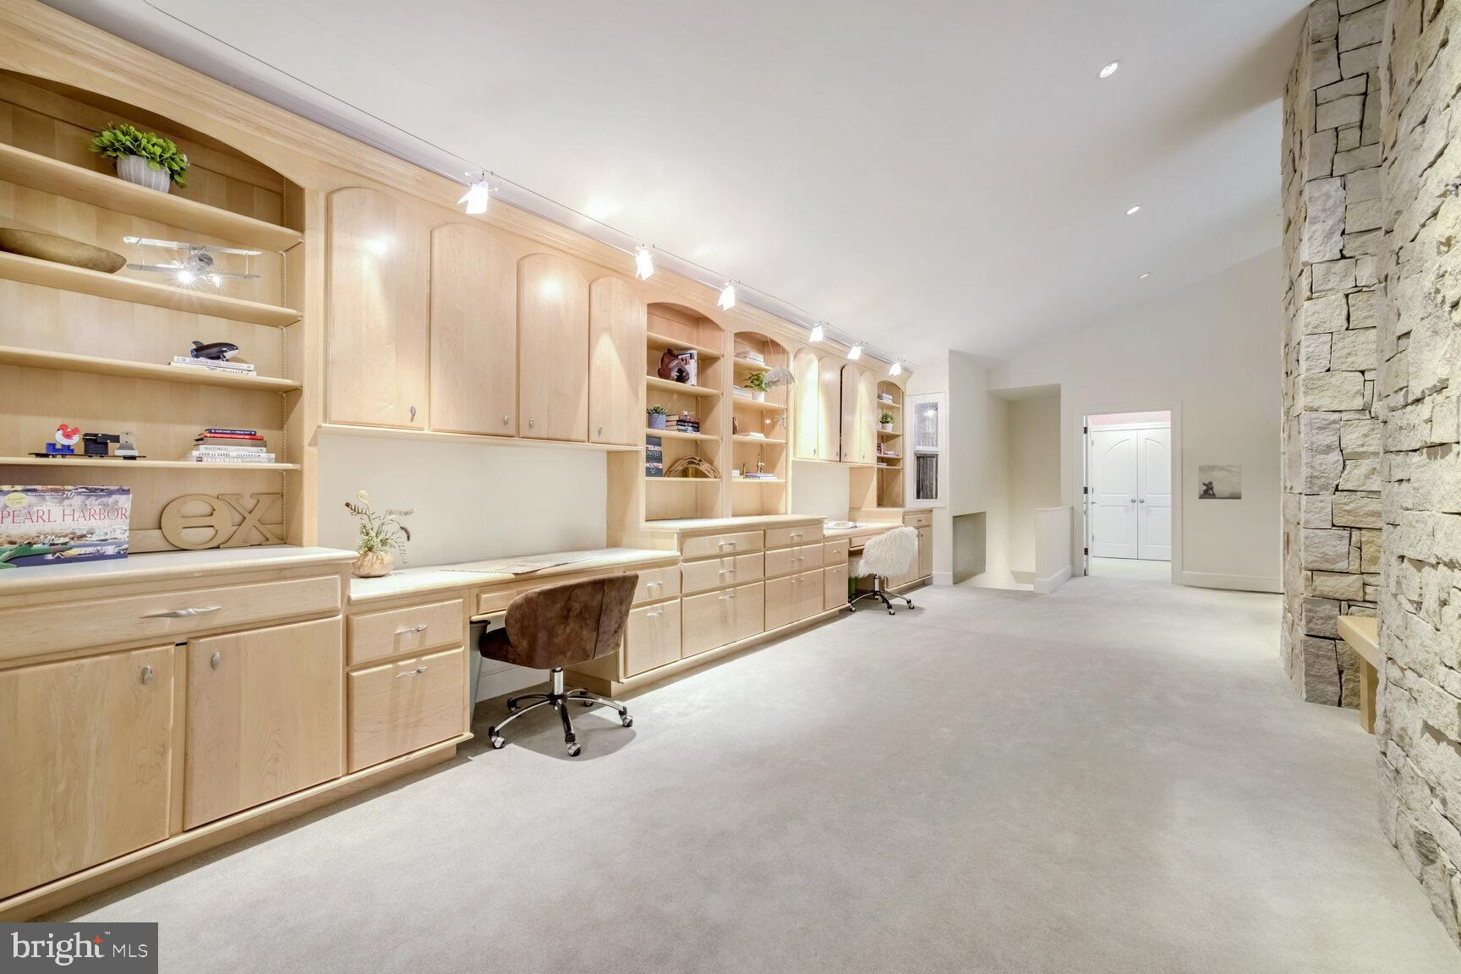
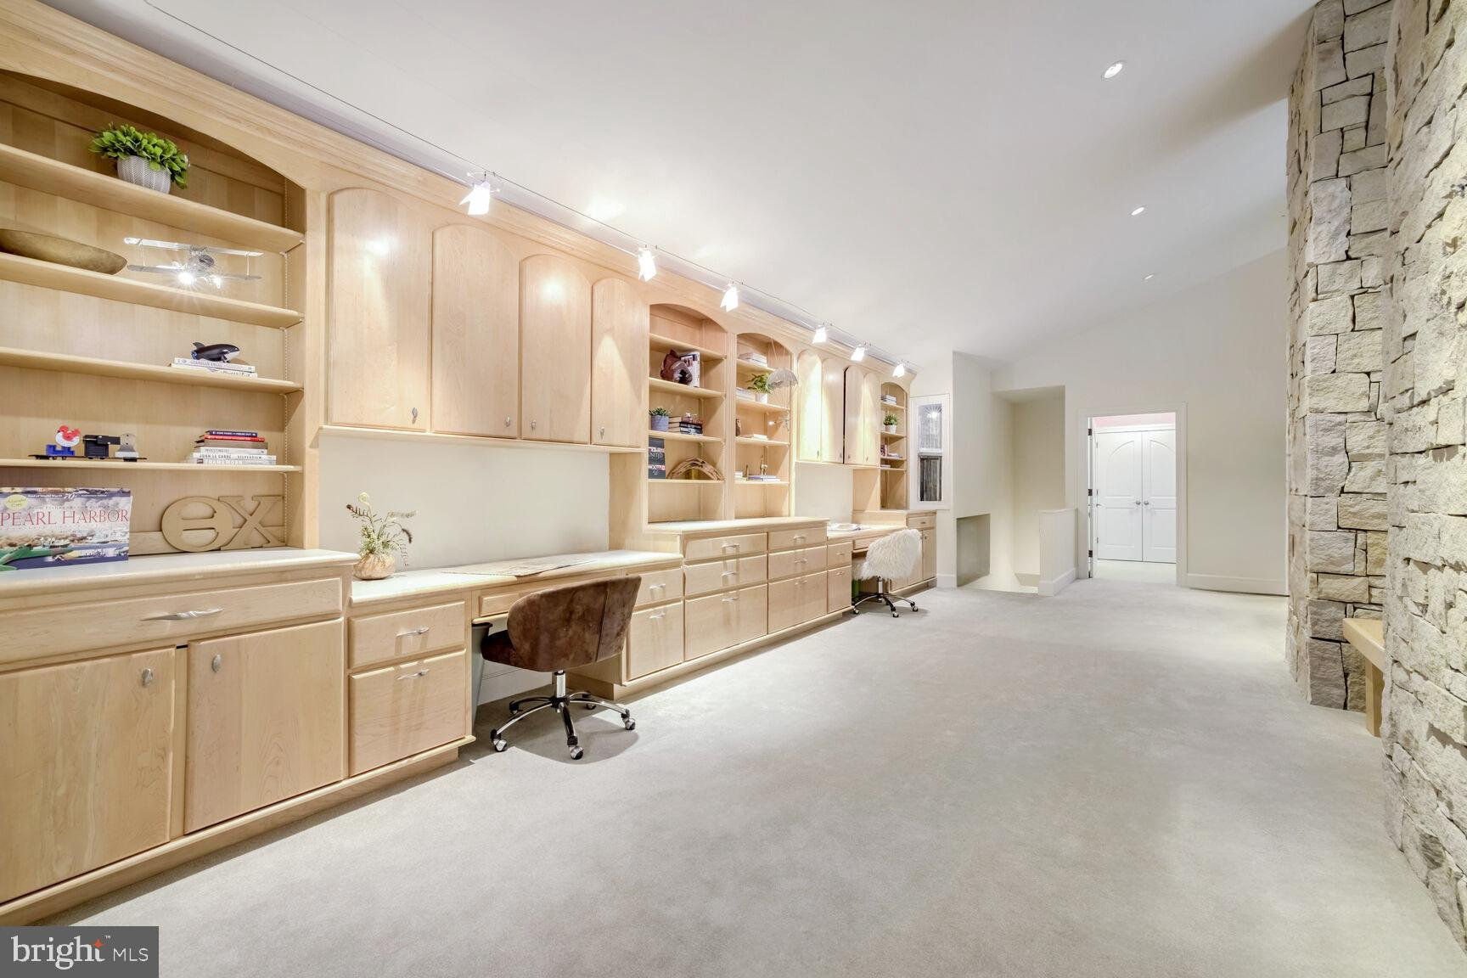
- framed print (1220, 482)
